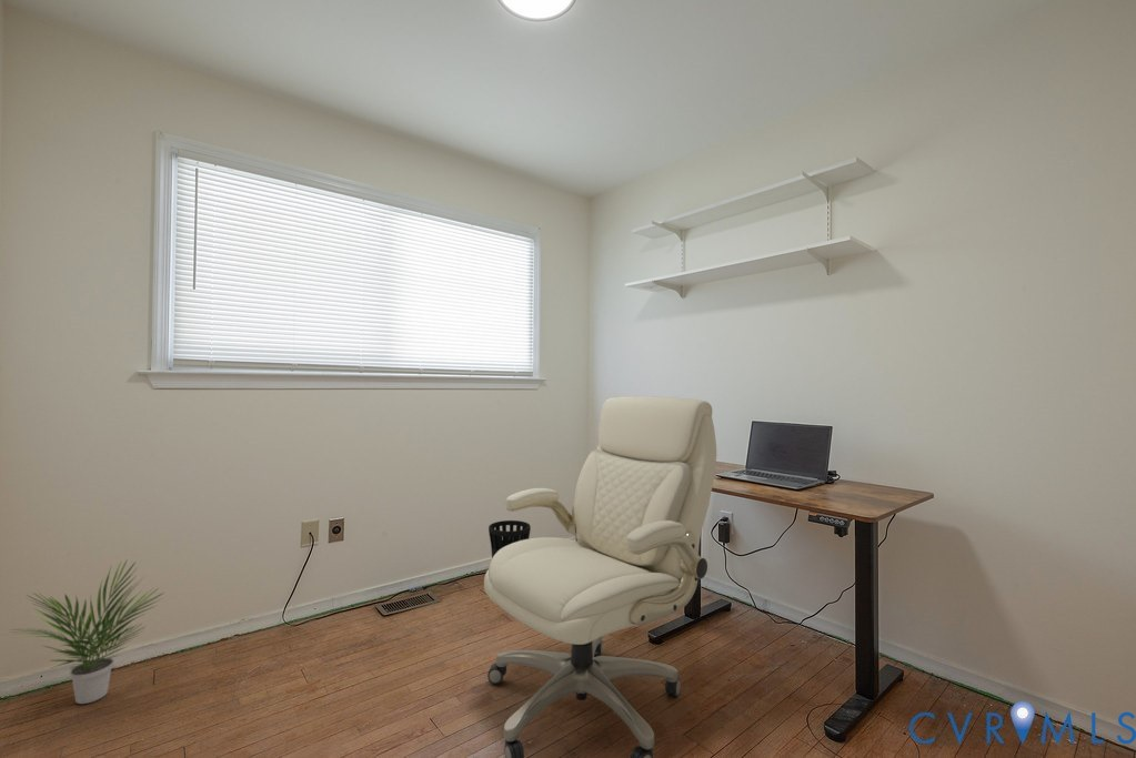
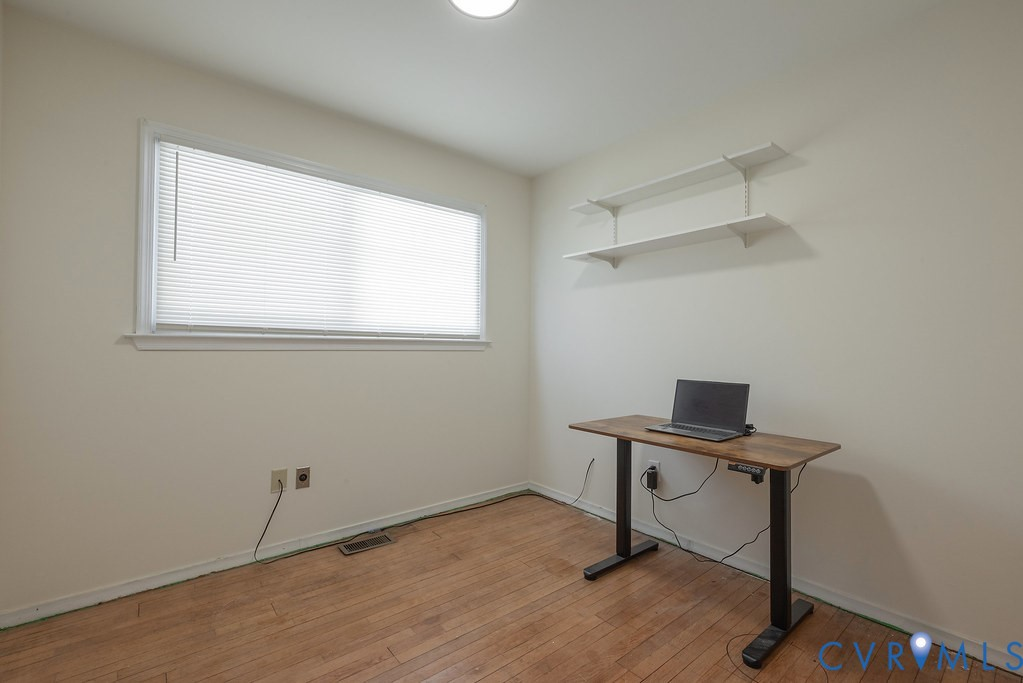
- wastebasket (506, 545)
- potted plant (91, 636)
- chair (587, 549)
